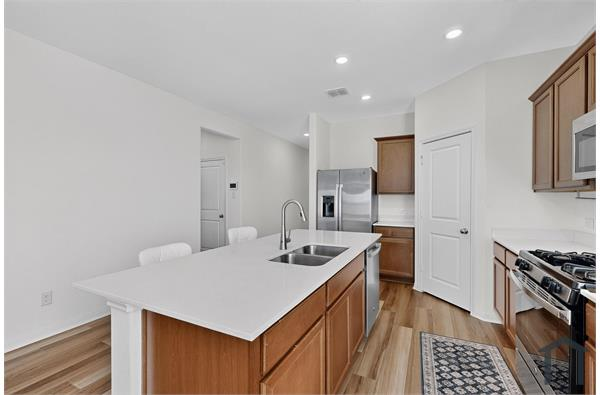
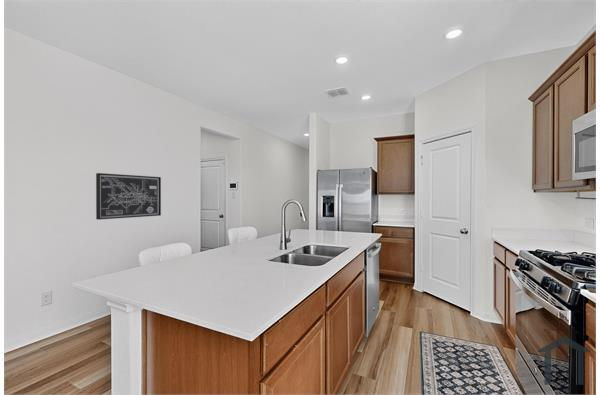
+ wall art (131, 196)
